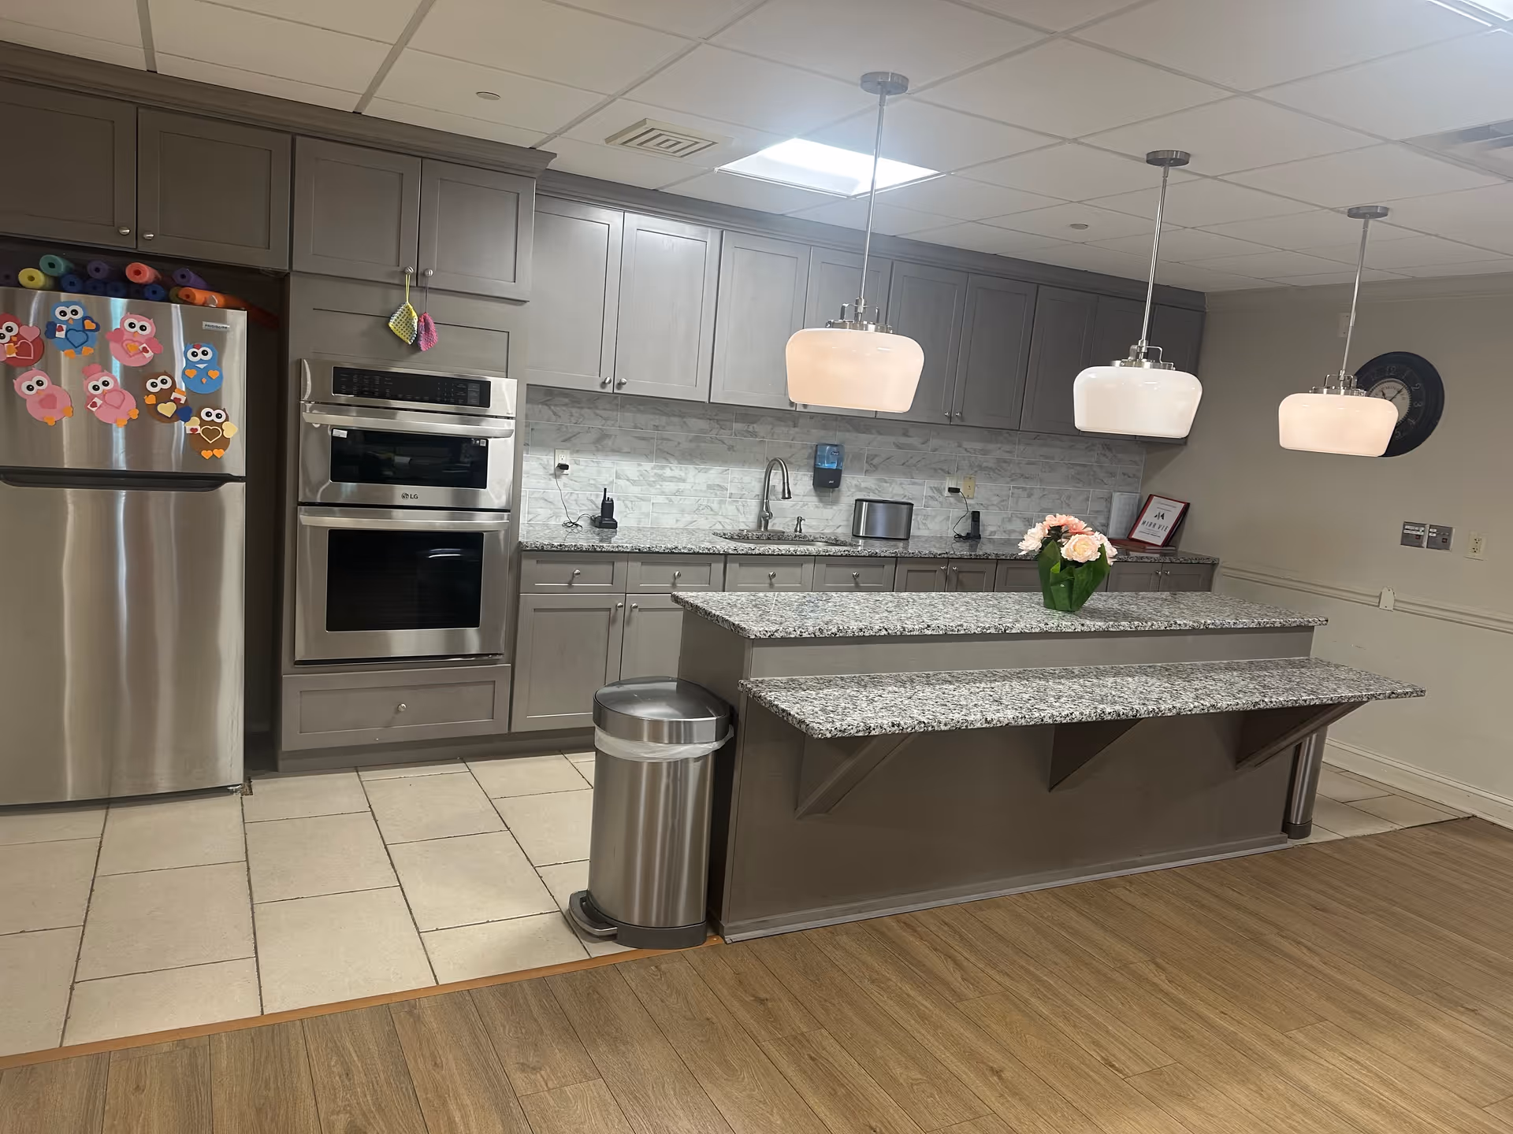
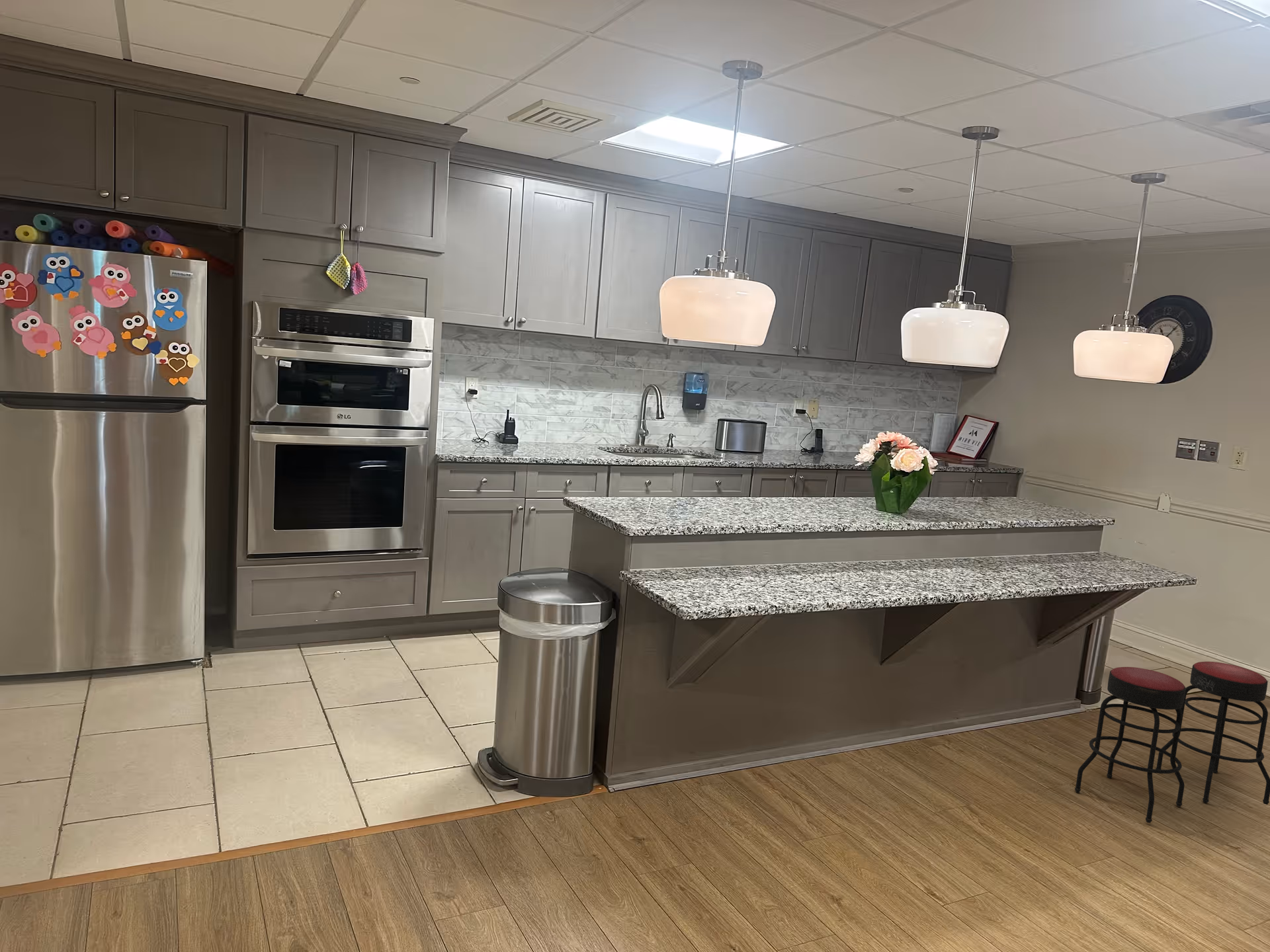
+ bar stool (1179, 732)
